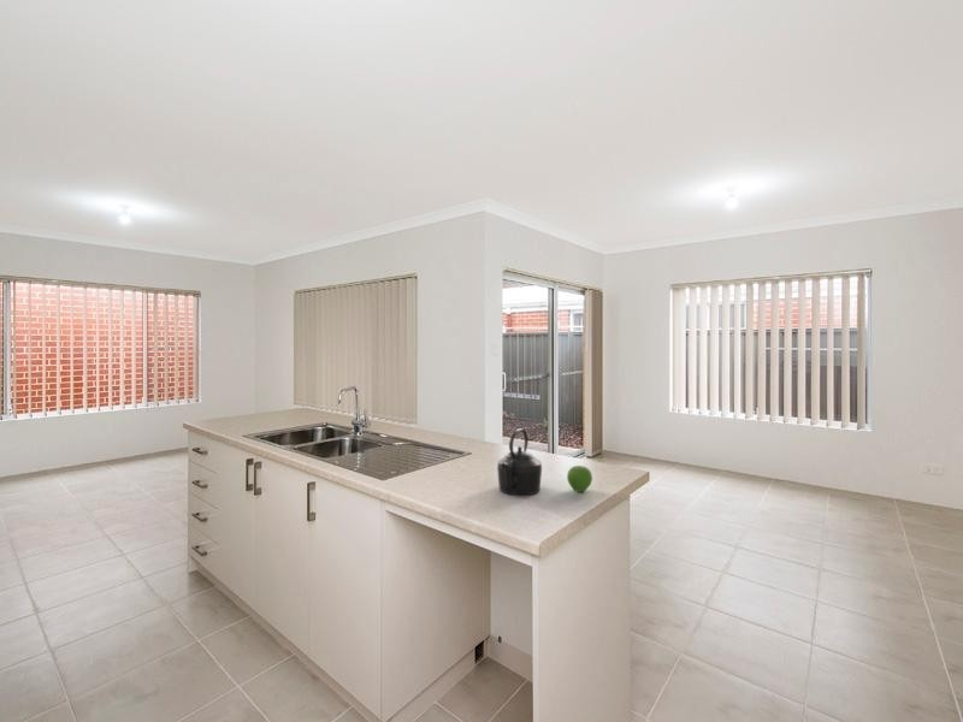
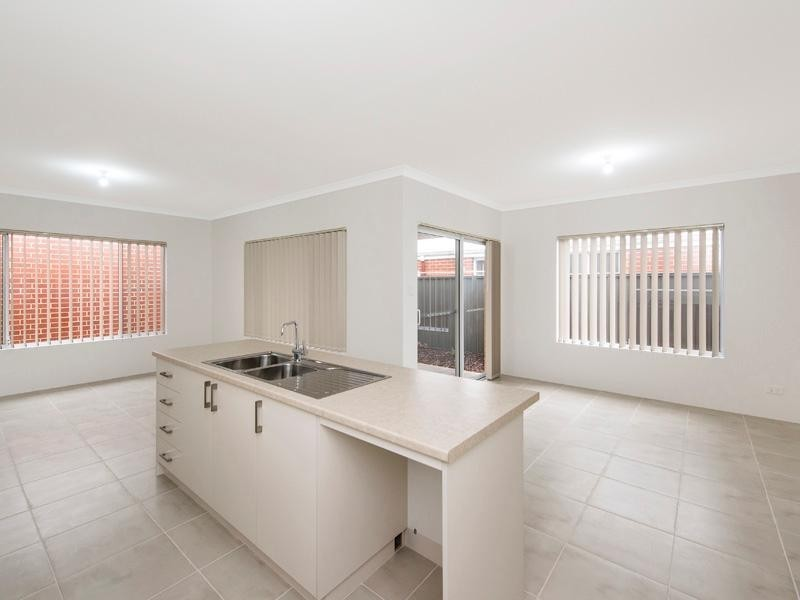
- kettle (515, 461)
- fruit (579, 478)
